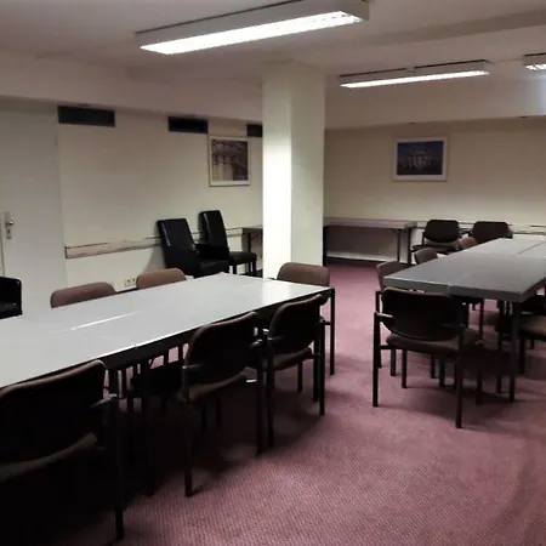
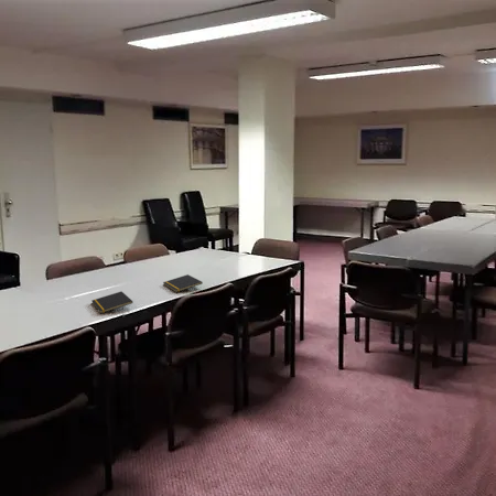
+ notepad (111, 301)
+ notepad (182, 282)
